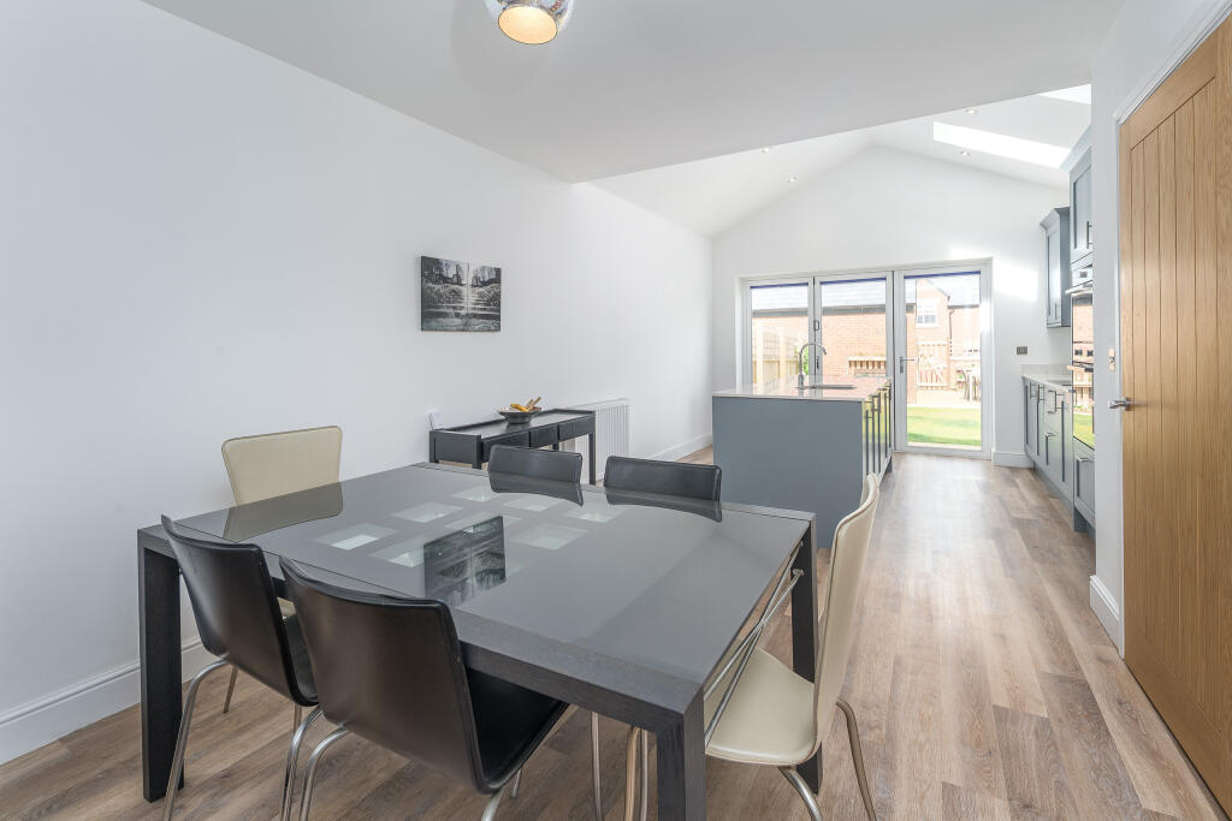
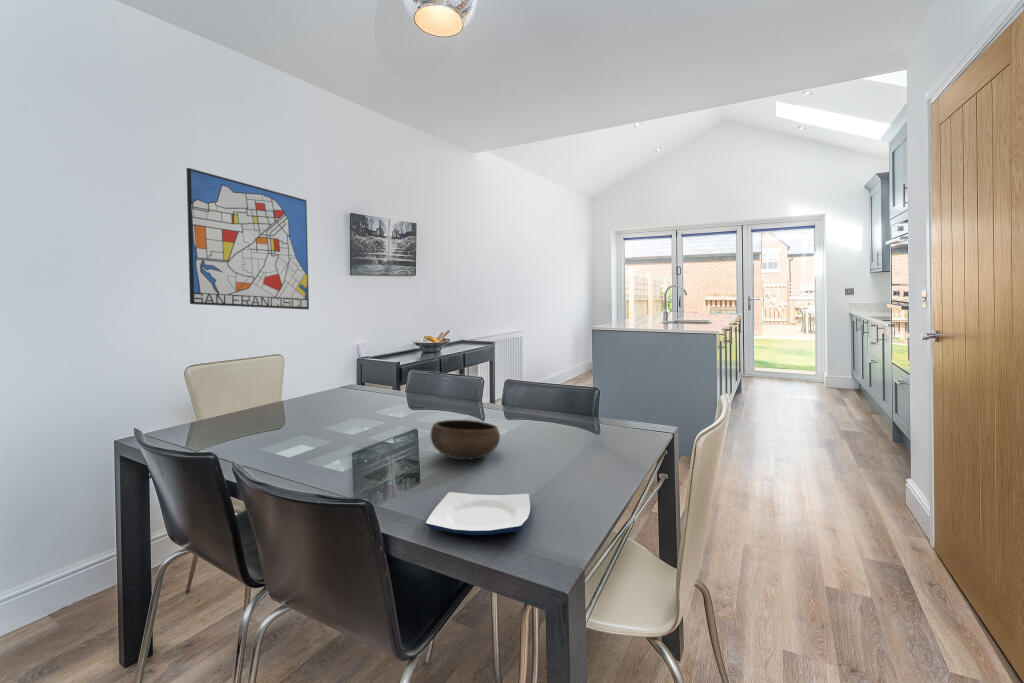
+ bowl (465, 439)
+ plate (481, 513)
+ wall art (254, 246)
